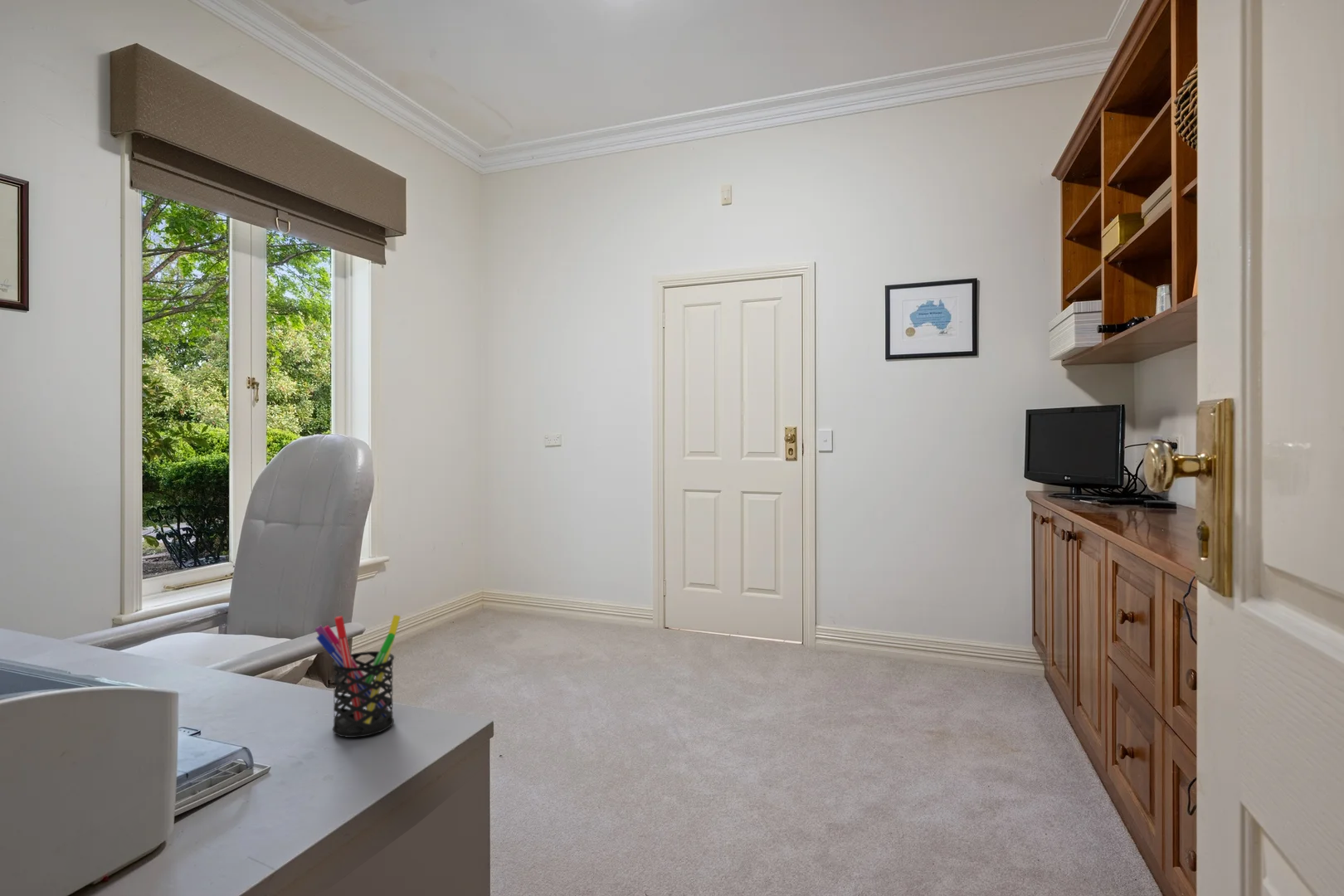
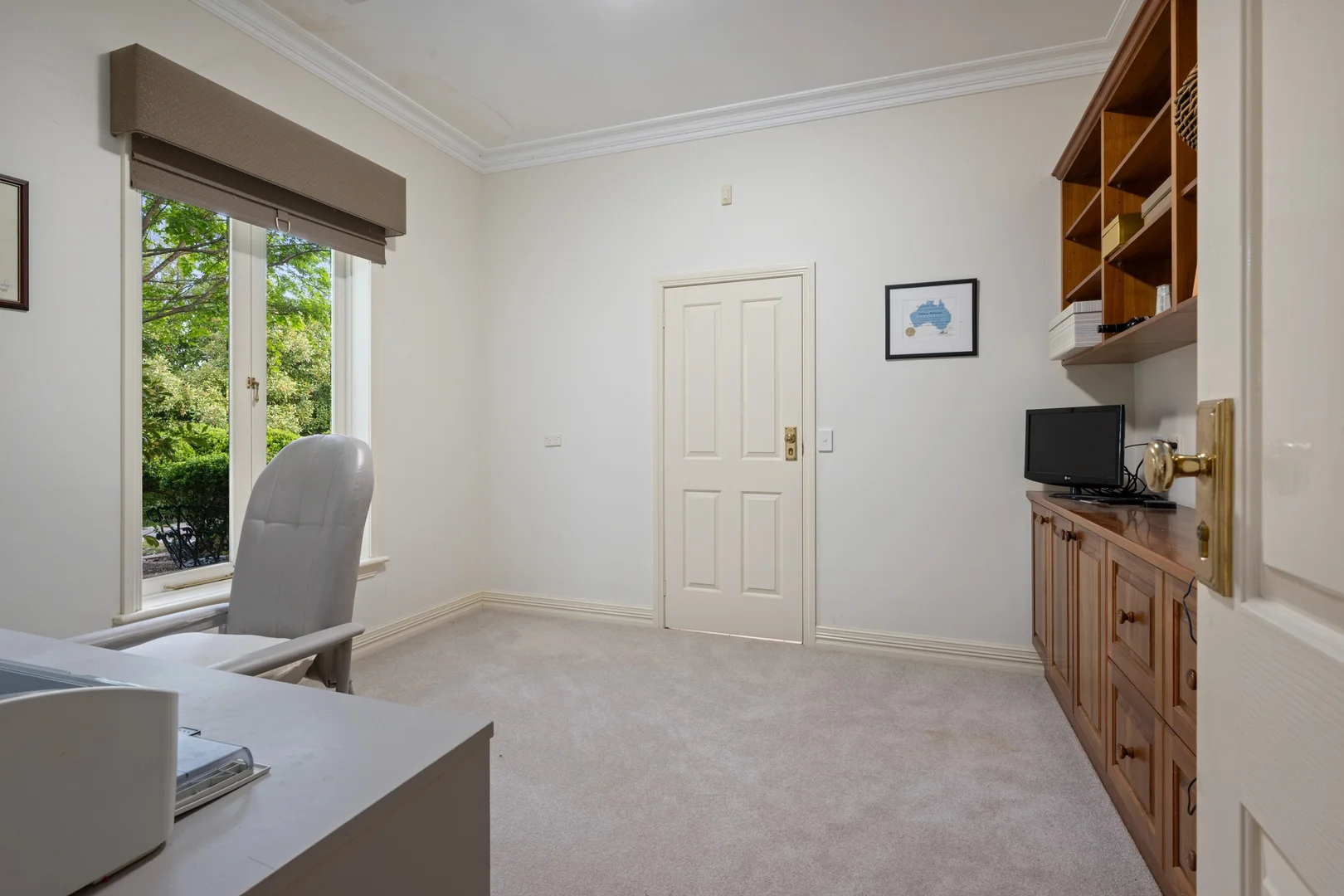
- pen holder (365, 670)
